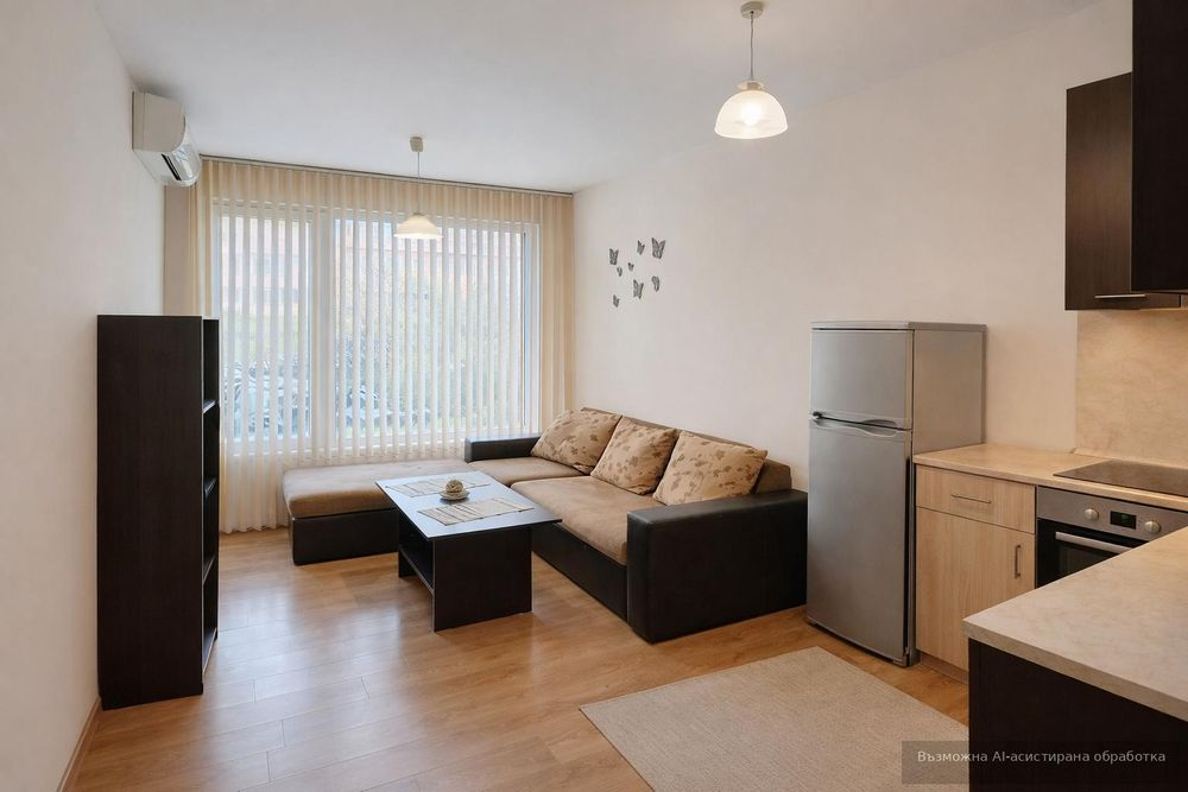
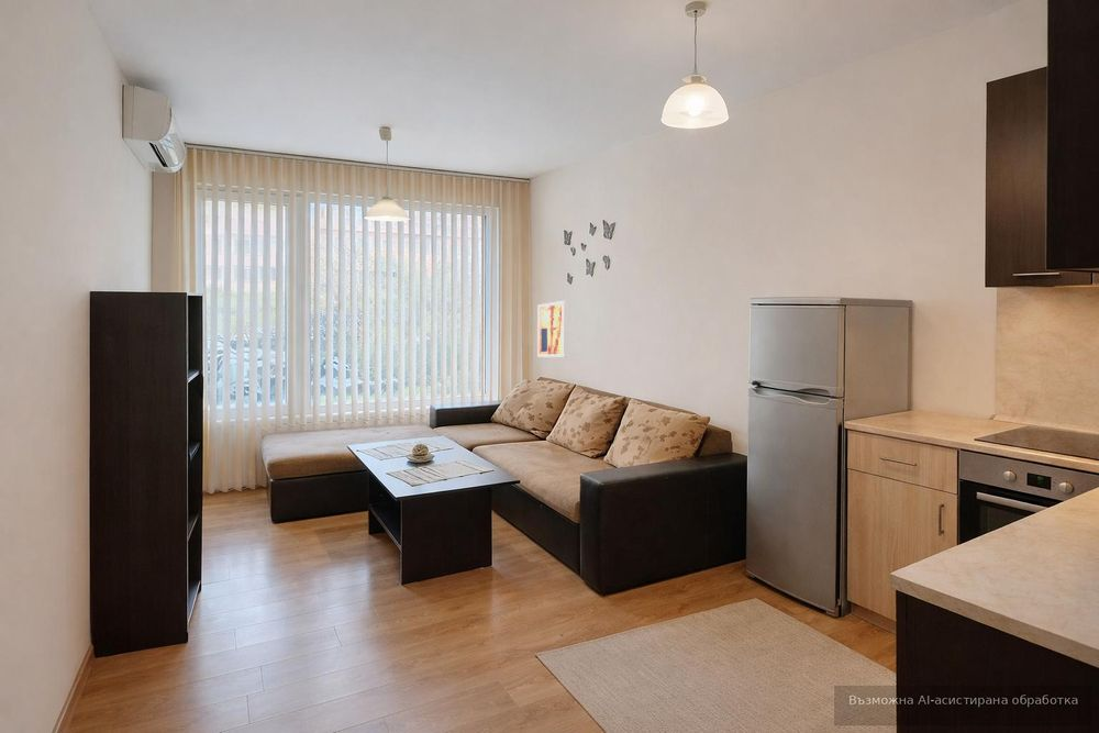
+ wall art (552, 330)
